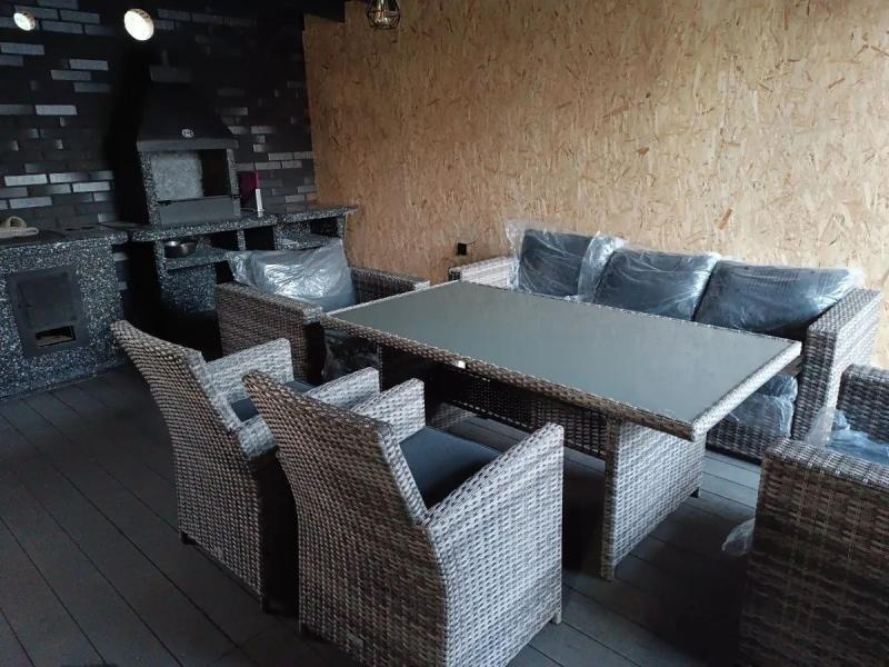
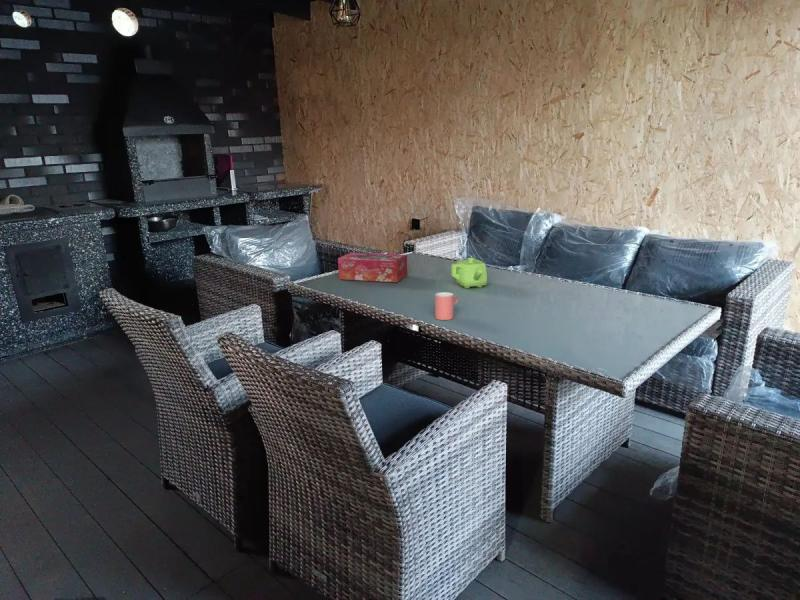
+ cup (447, 305)
+ teapot (469, 273)
+ tissue box (373, 266)
